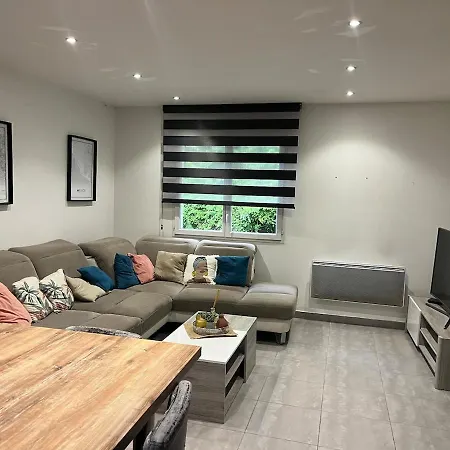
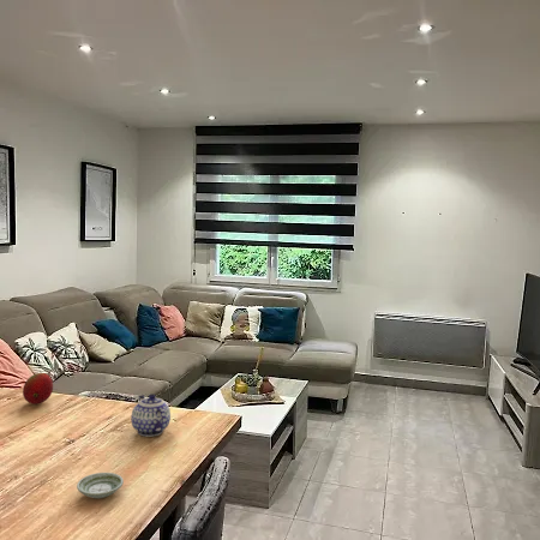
+ fruit (37, 388)
+ teapot (151, 413)
+ saucer (100, 487)
